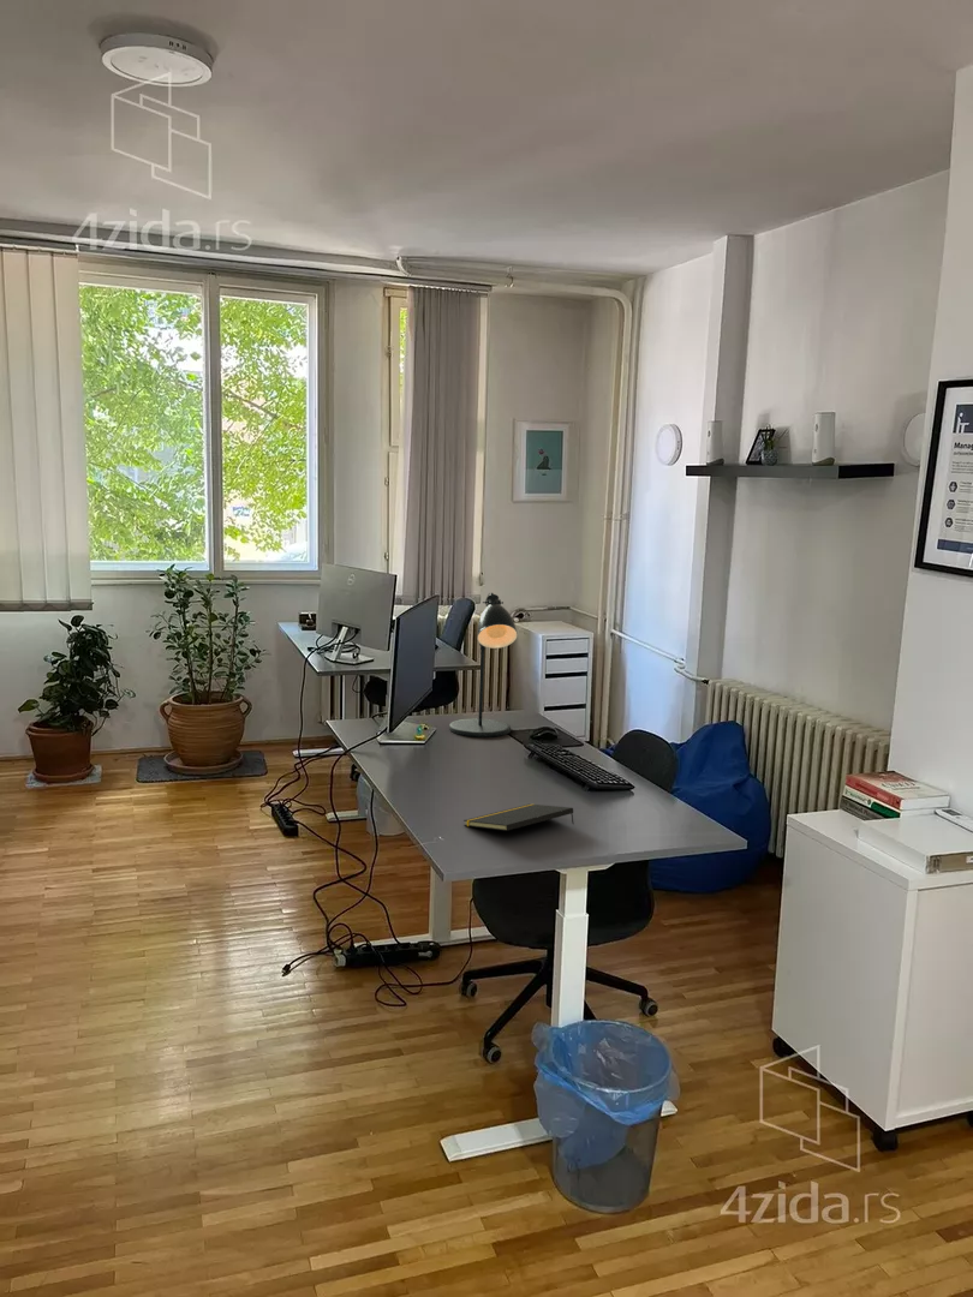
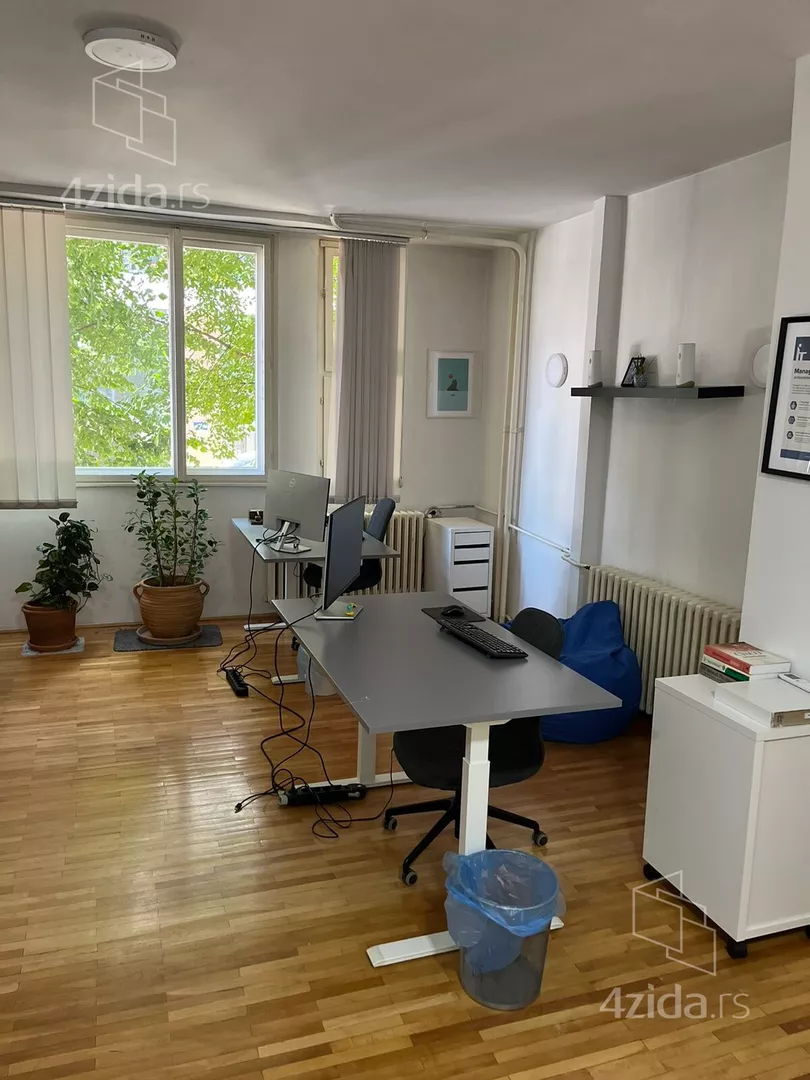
- notepad (518, 817)
- desk lamp (483, 664)
